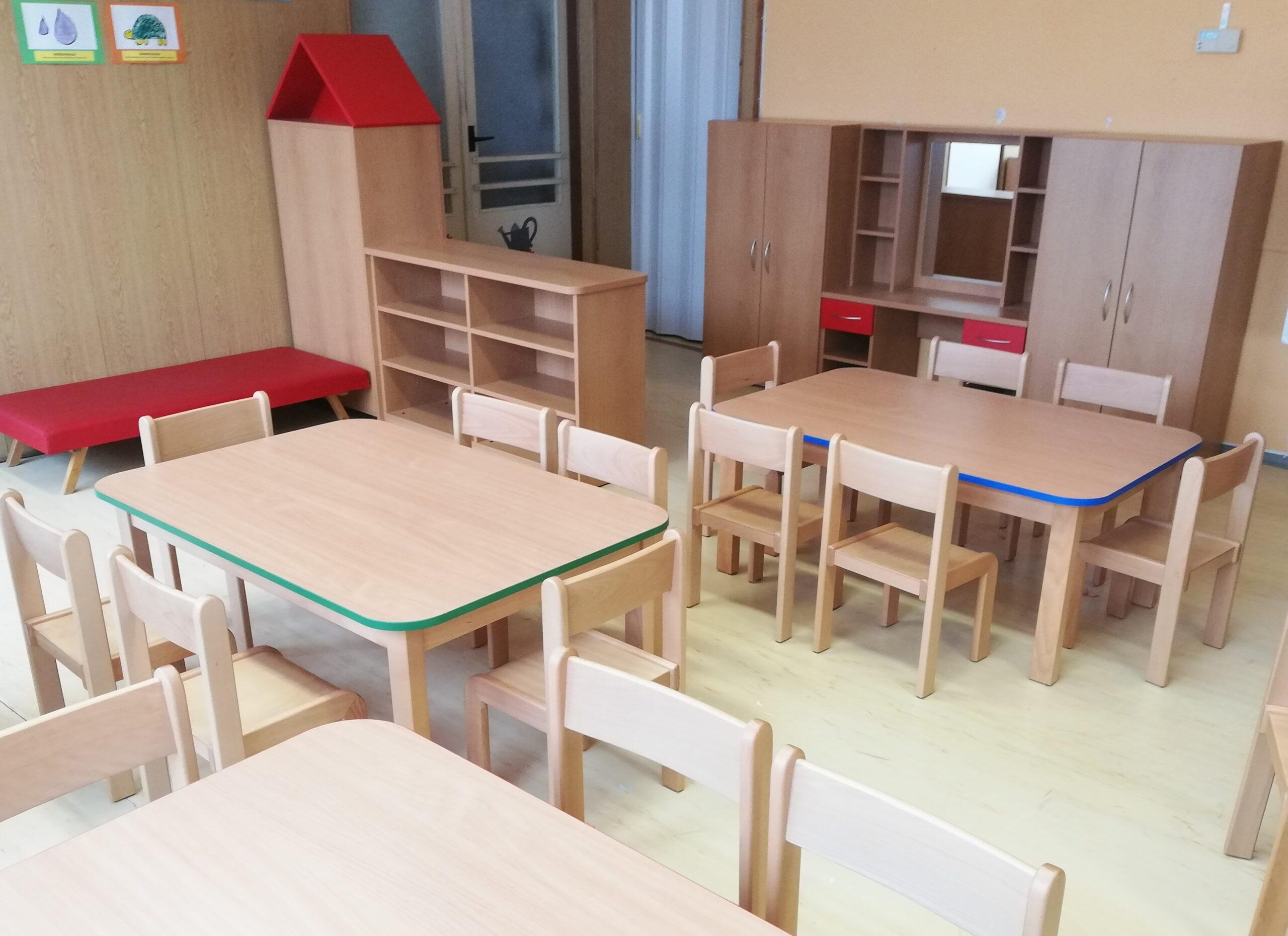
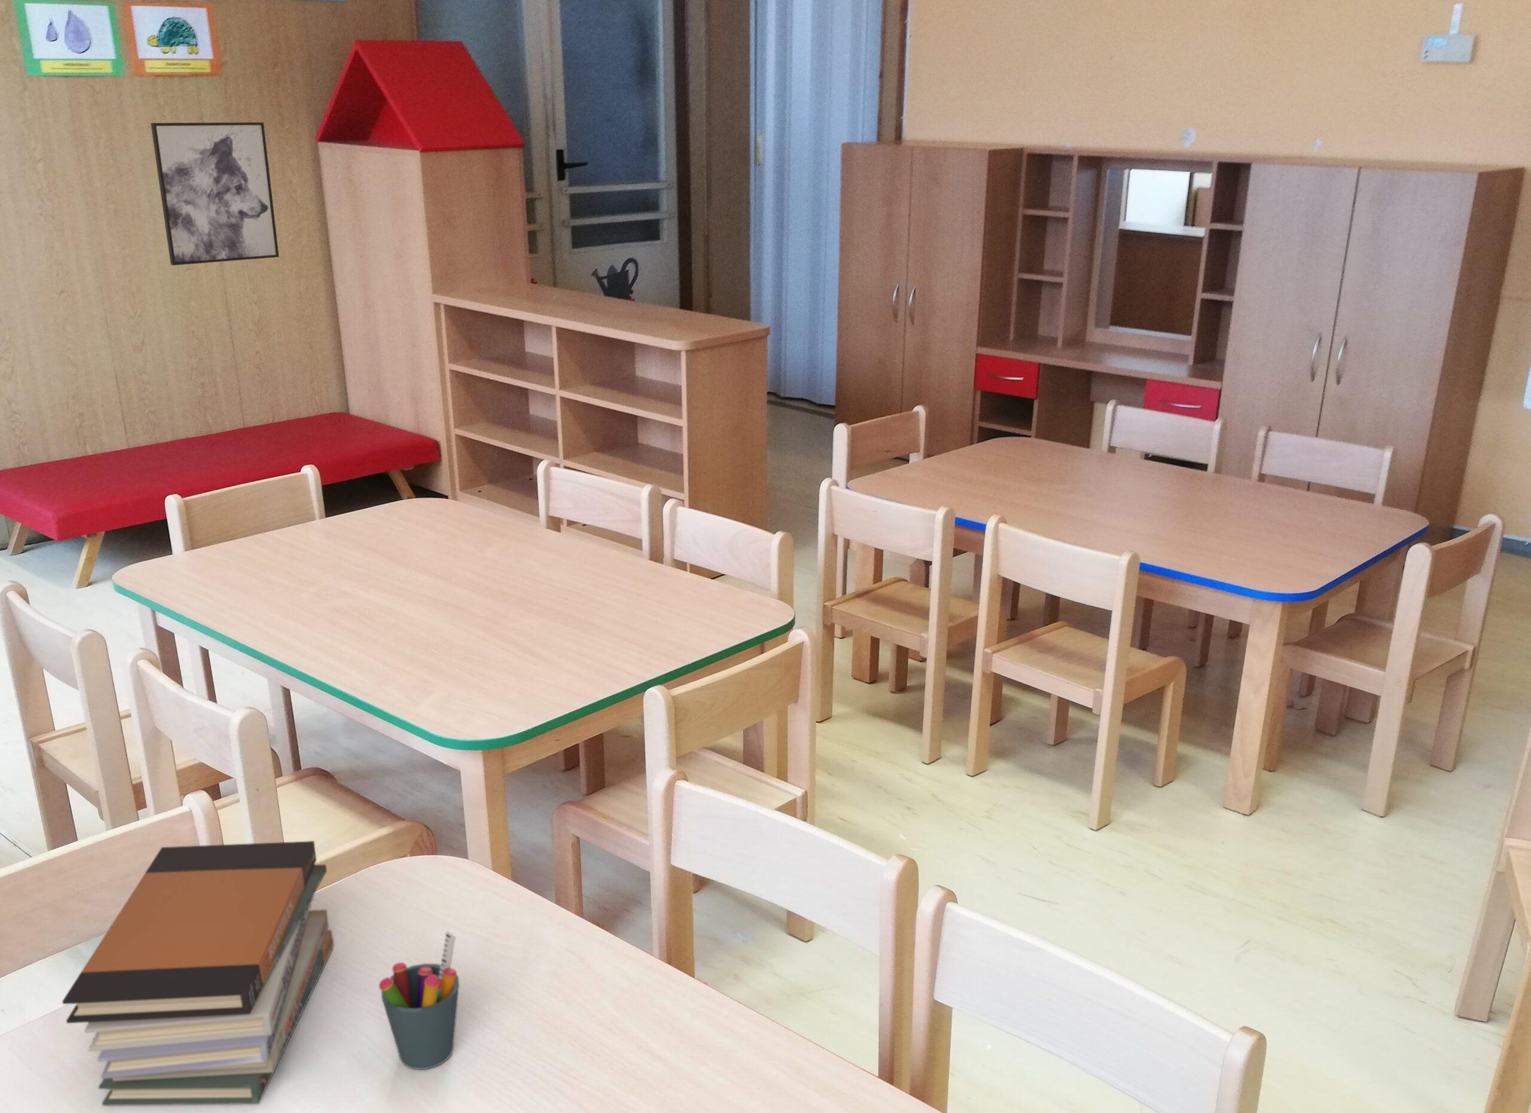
+ book stack (214, 969)
+ pen holder (422, 1002)
+ wall art (218, 193)
